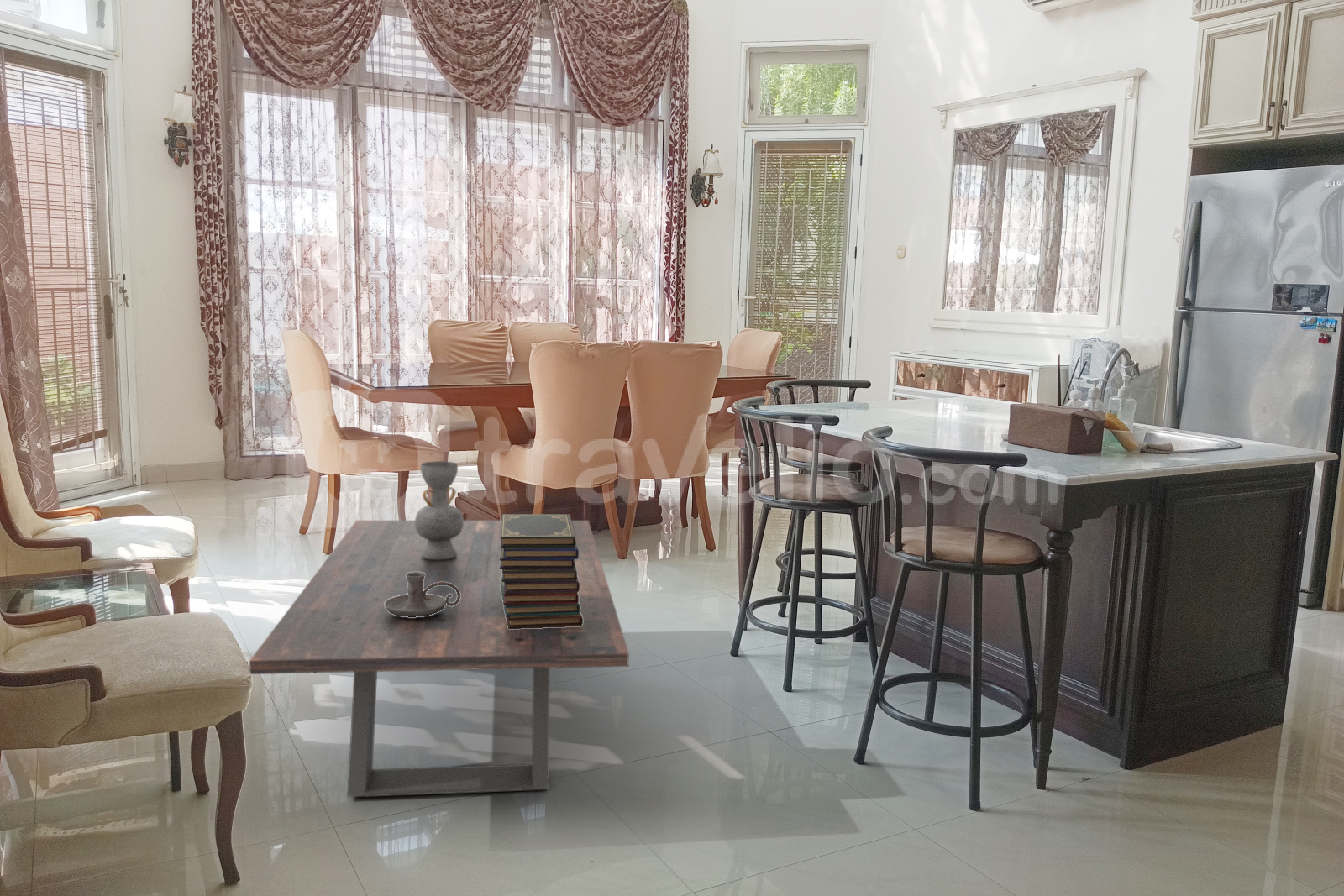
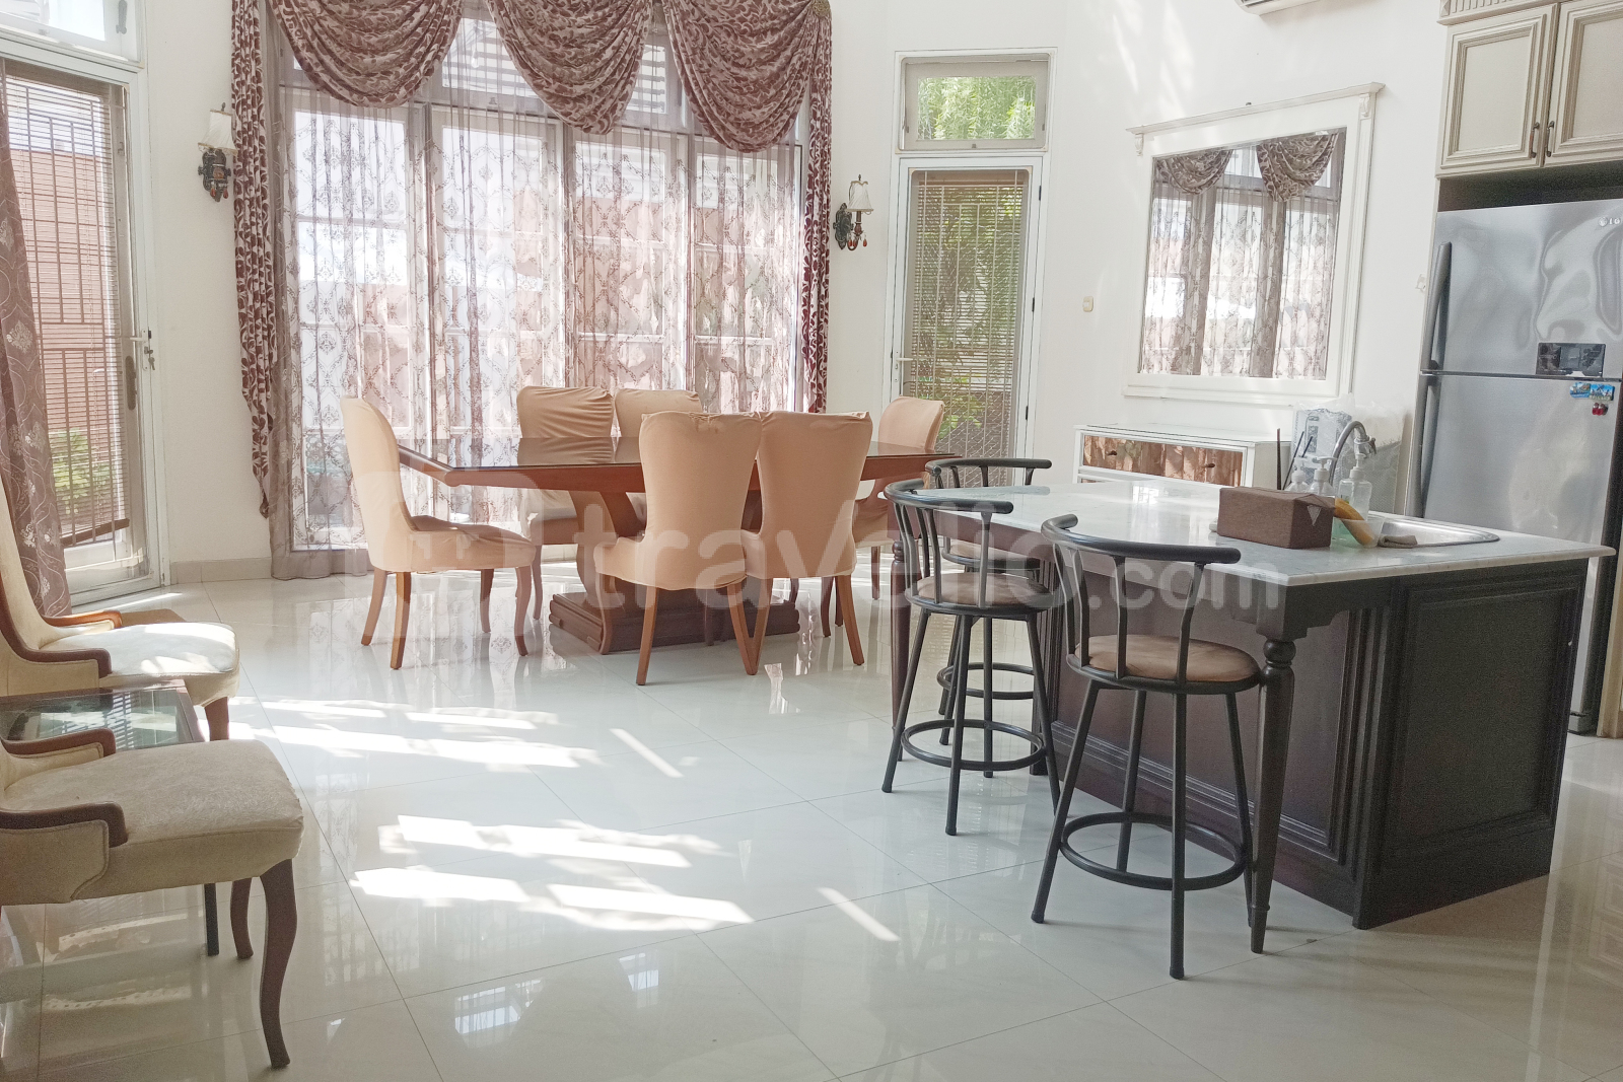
- candle holder (423, 592)
- book stack (538, 567)
- coffee table (462, 640)
- decorative vase (438, 510)
